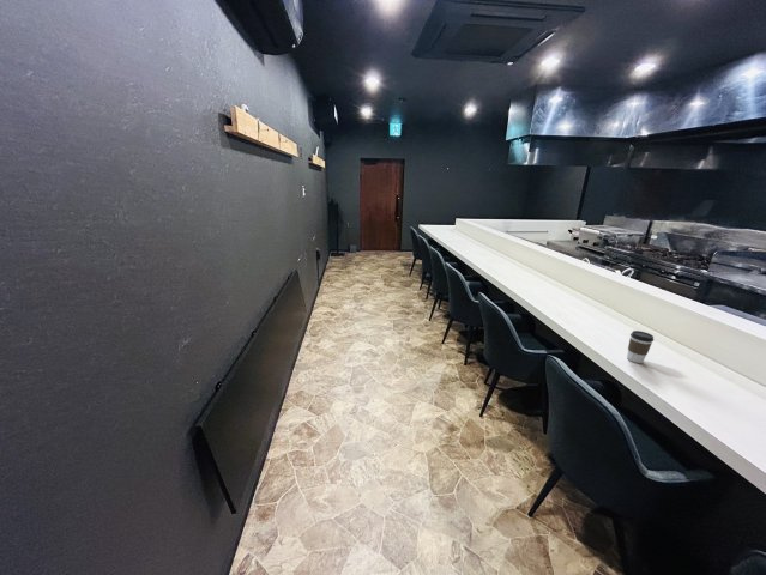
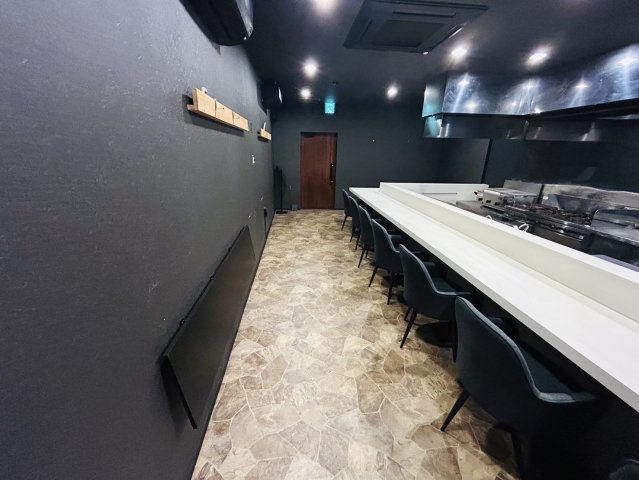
- coffee cup (638, 346)
